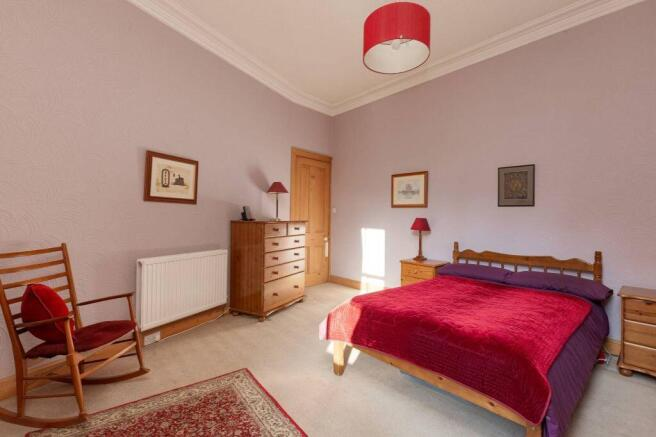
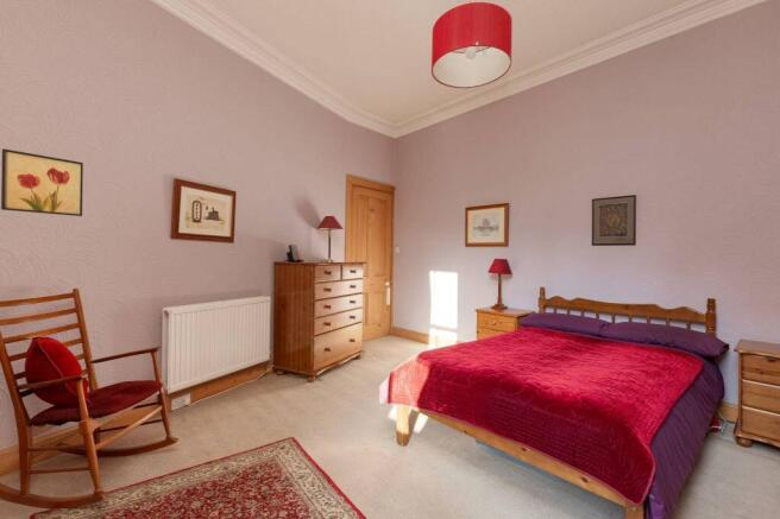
+ wall art (44, 184)
